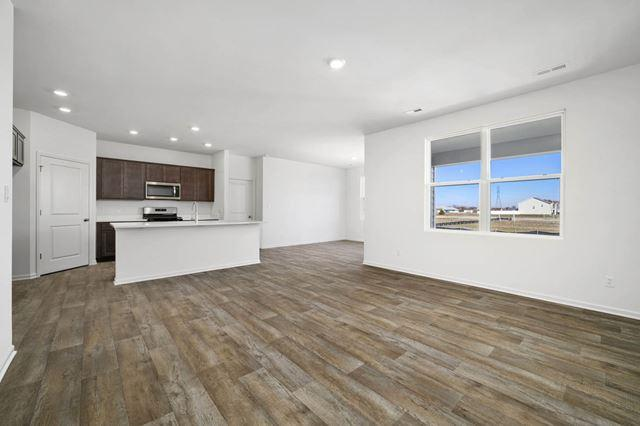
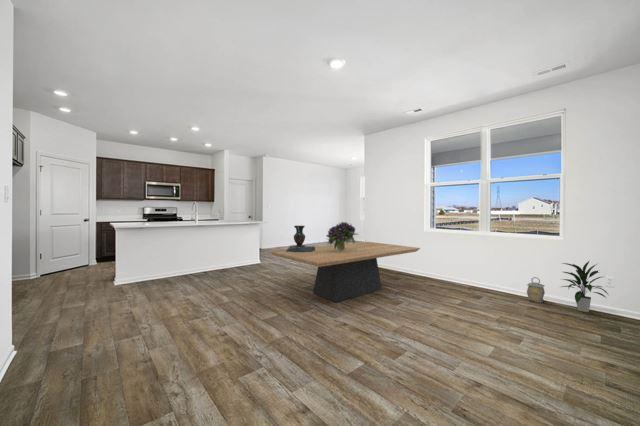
+ dining table (348, 270)
+ decorative urn (301, 238)
+ lantern (535, 288)
+ indoor plant (582, 285)
+ bouquet (342, 236)
